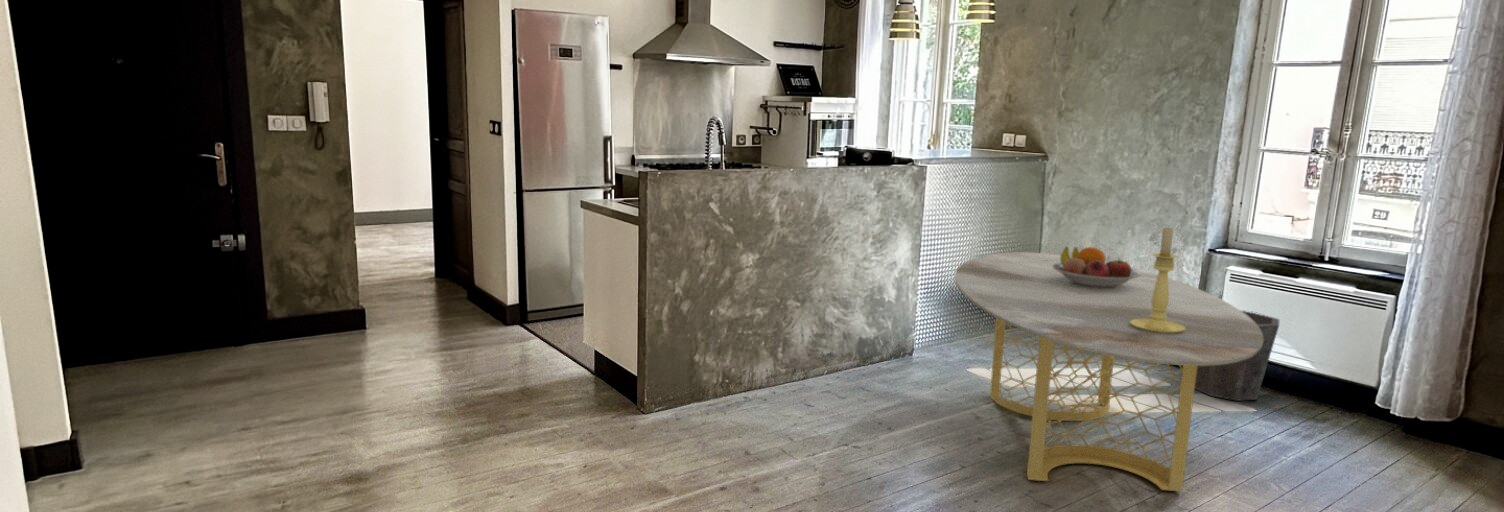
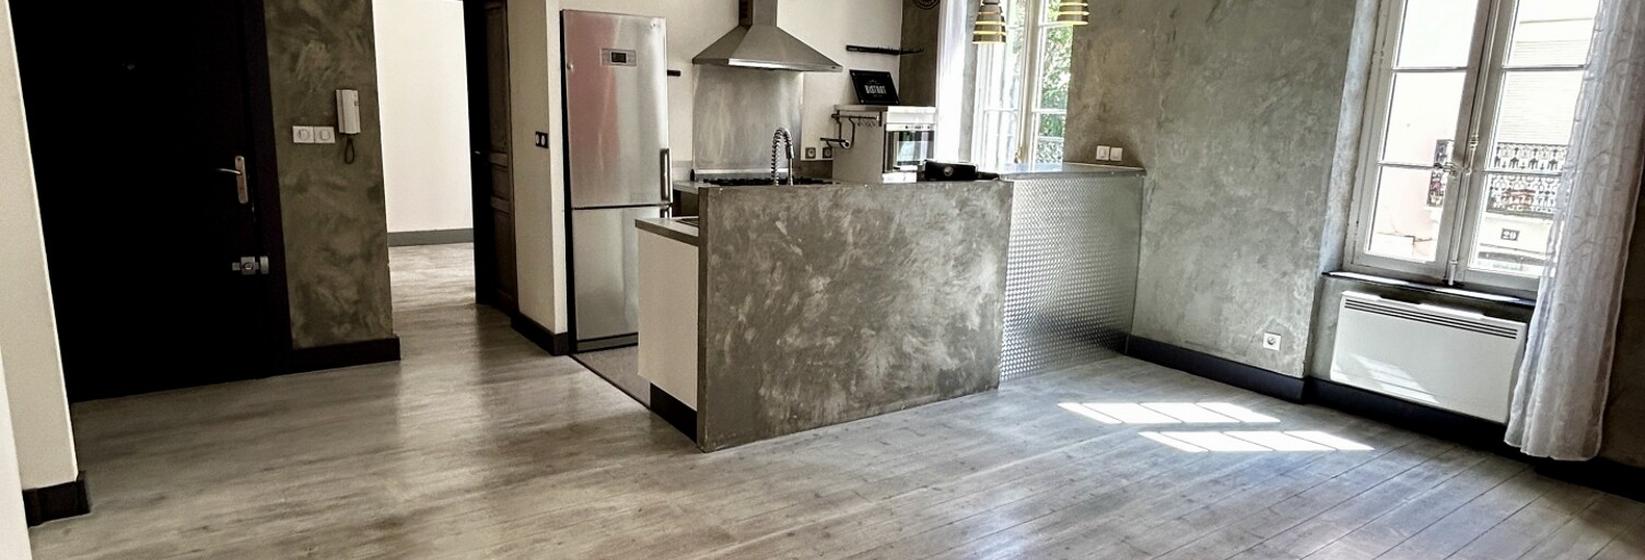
- waste bin (1233, 362)
- dining table (1080, 367)
- fruit bowl (1096, 266)
- candle holder (1162, 276)
